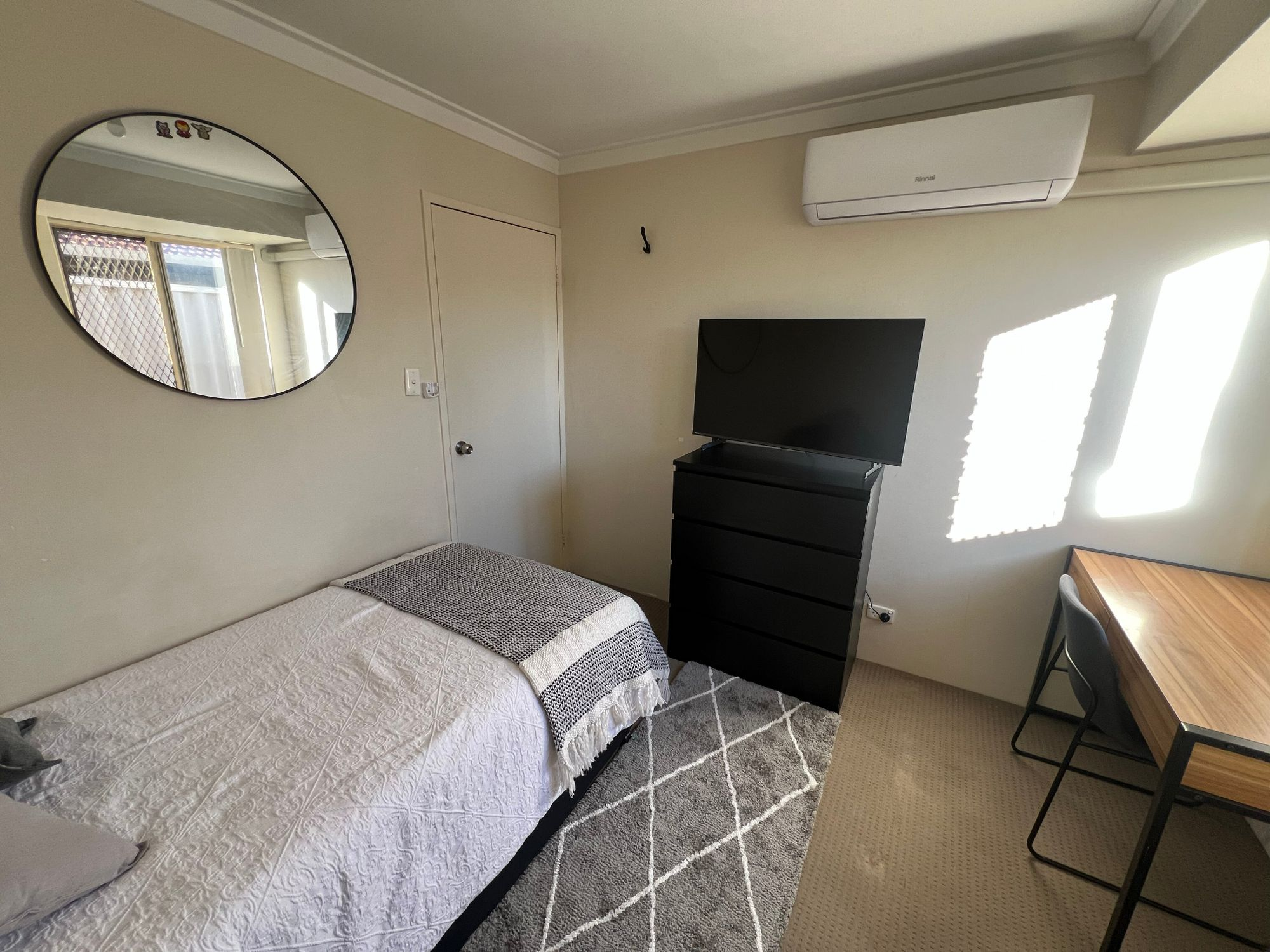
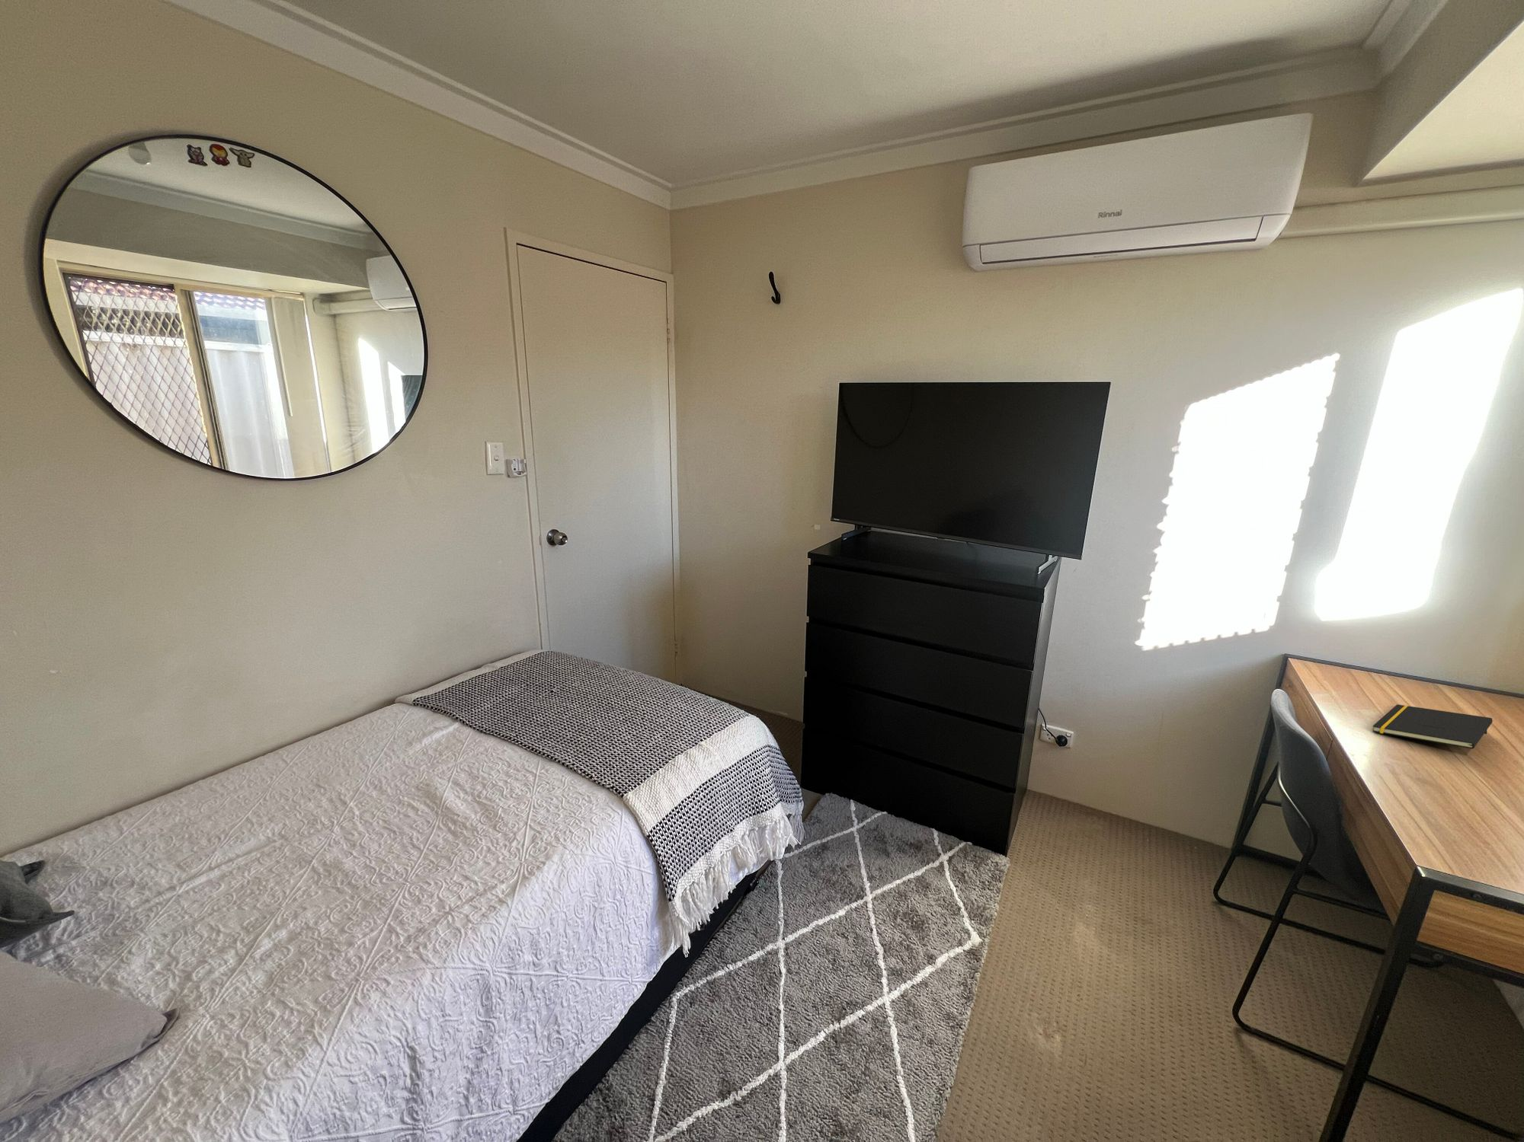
+ notepad (1432, 725)
